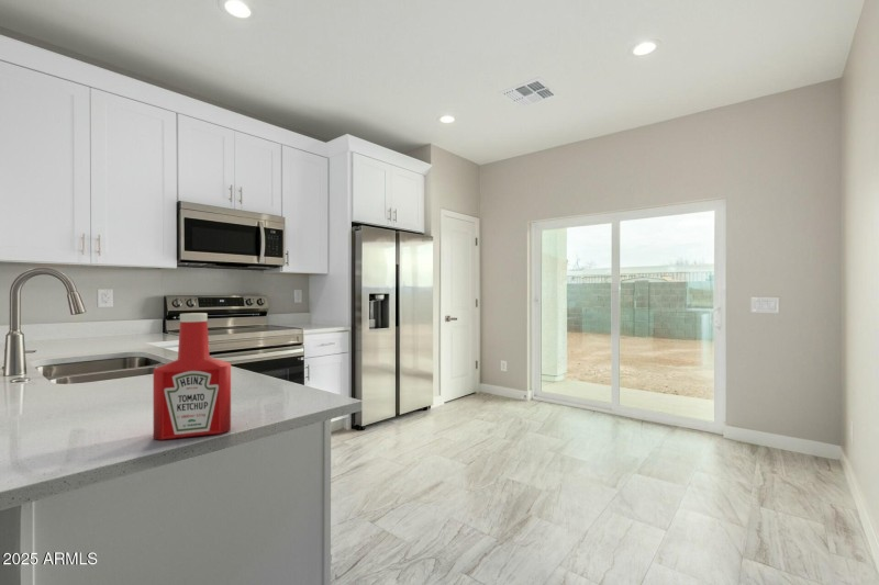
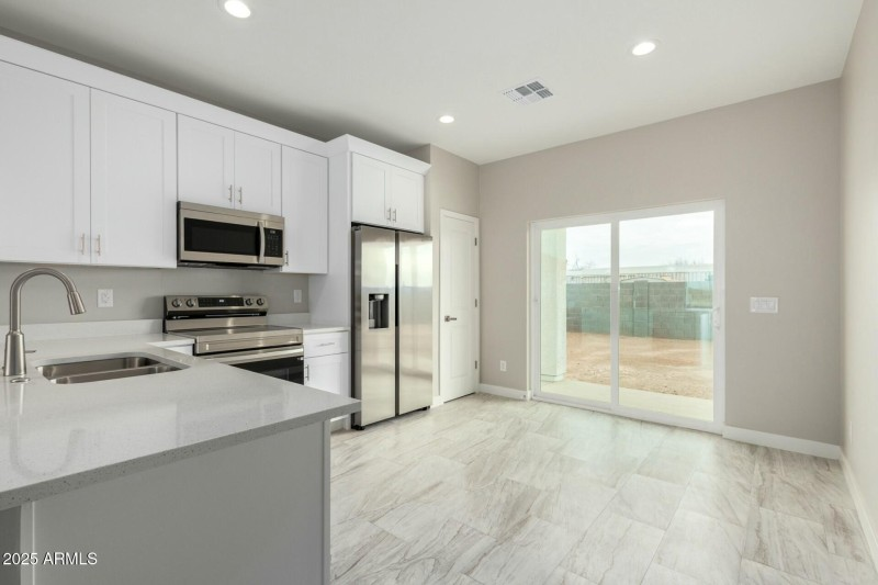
- soap bottle (193, 372)
